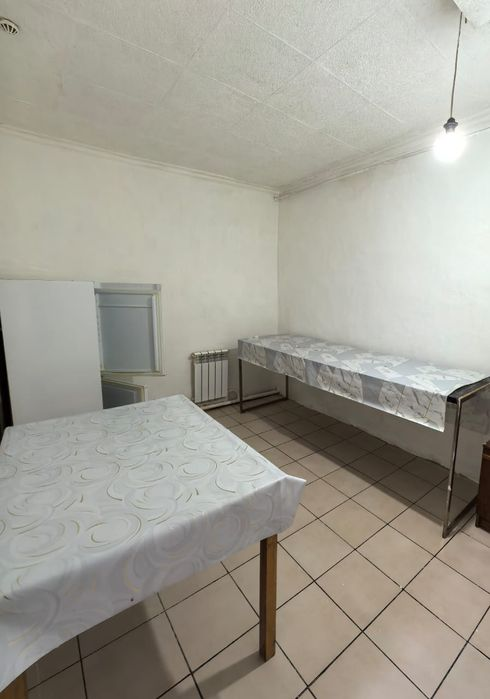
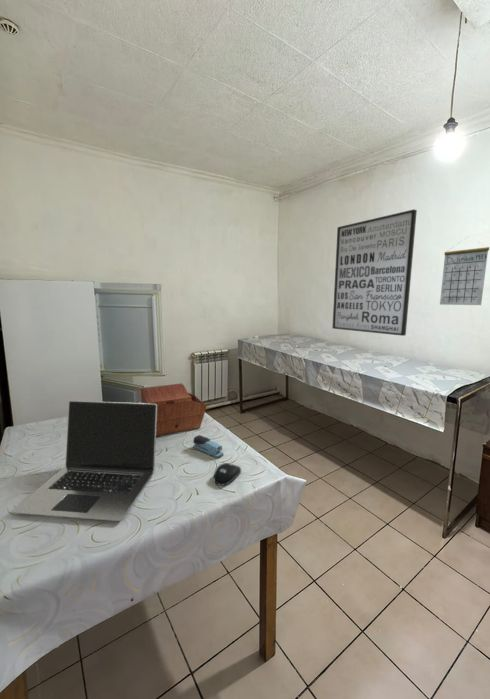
+ sewing box (173, 407)
+ stapler (207, 445)
+ laptop (91, 452)
+ wall art (368, 277)
+ computer mouse (226, 471)
+ calendar (463, 271)
